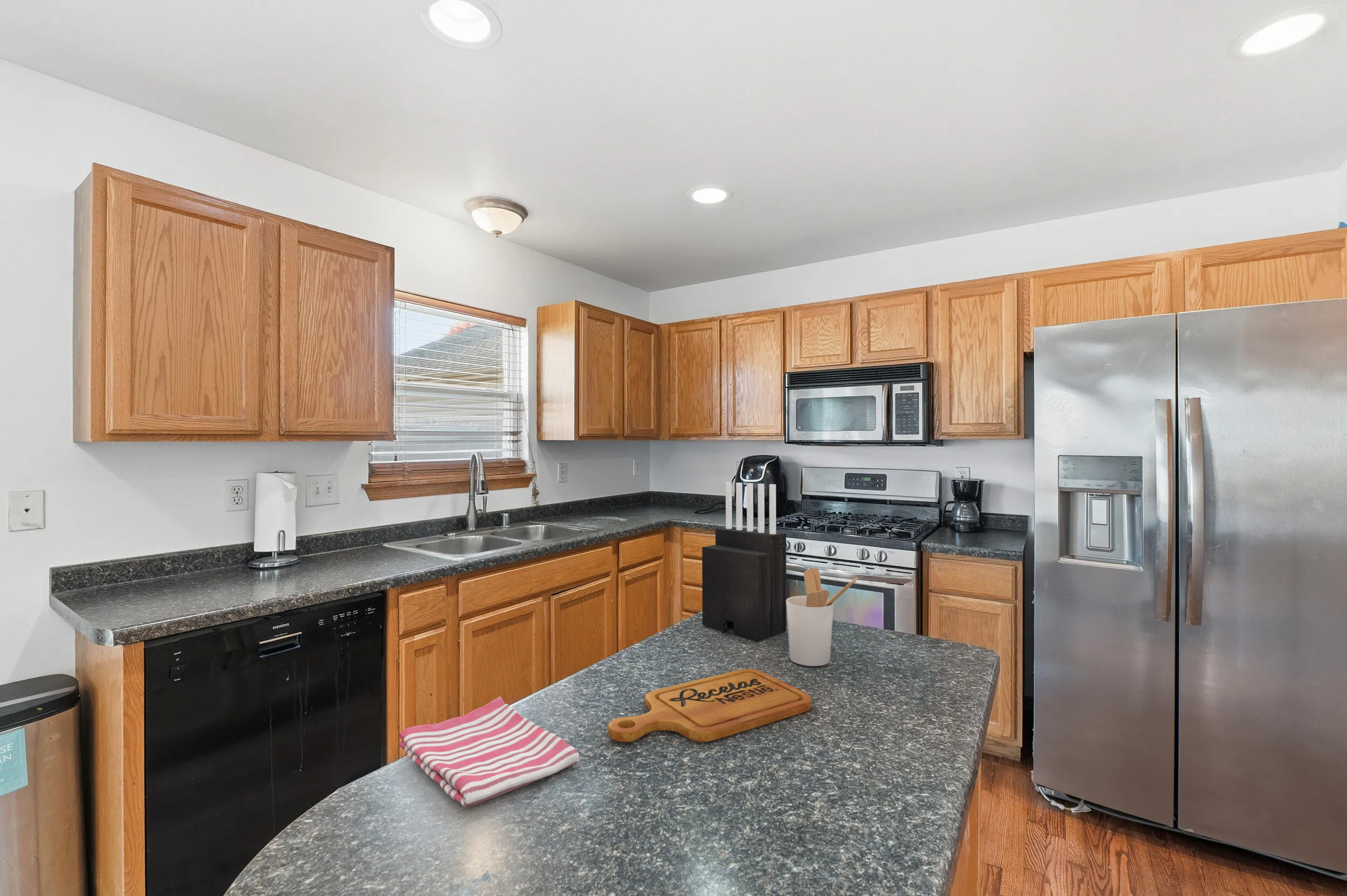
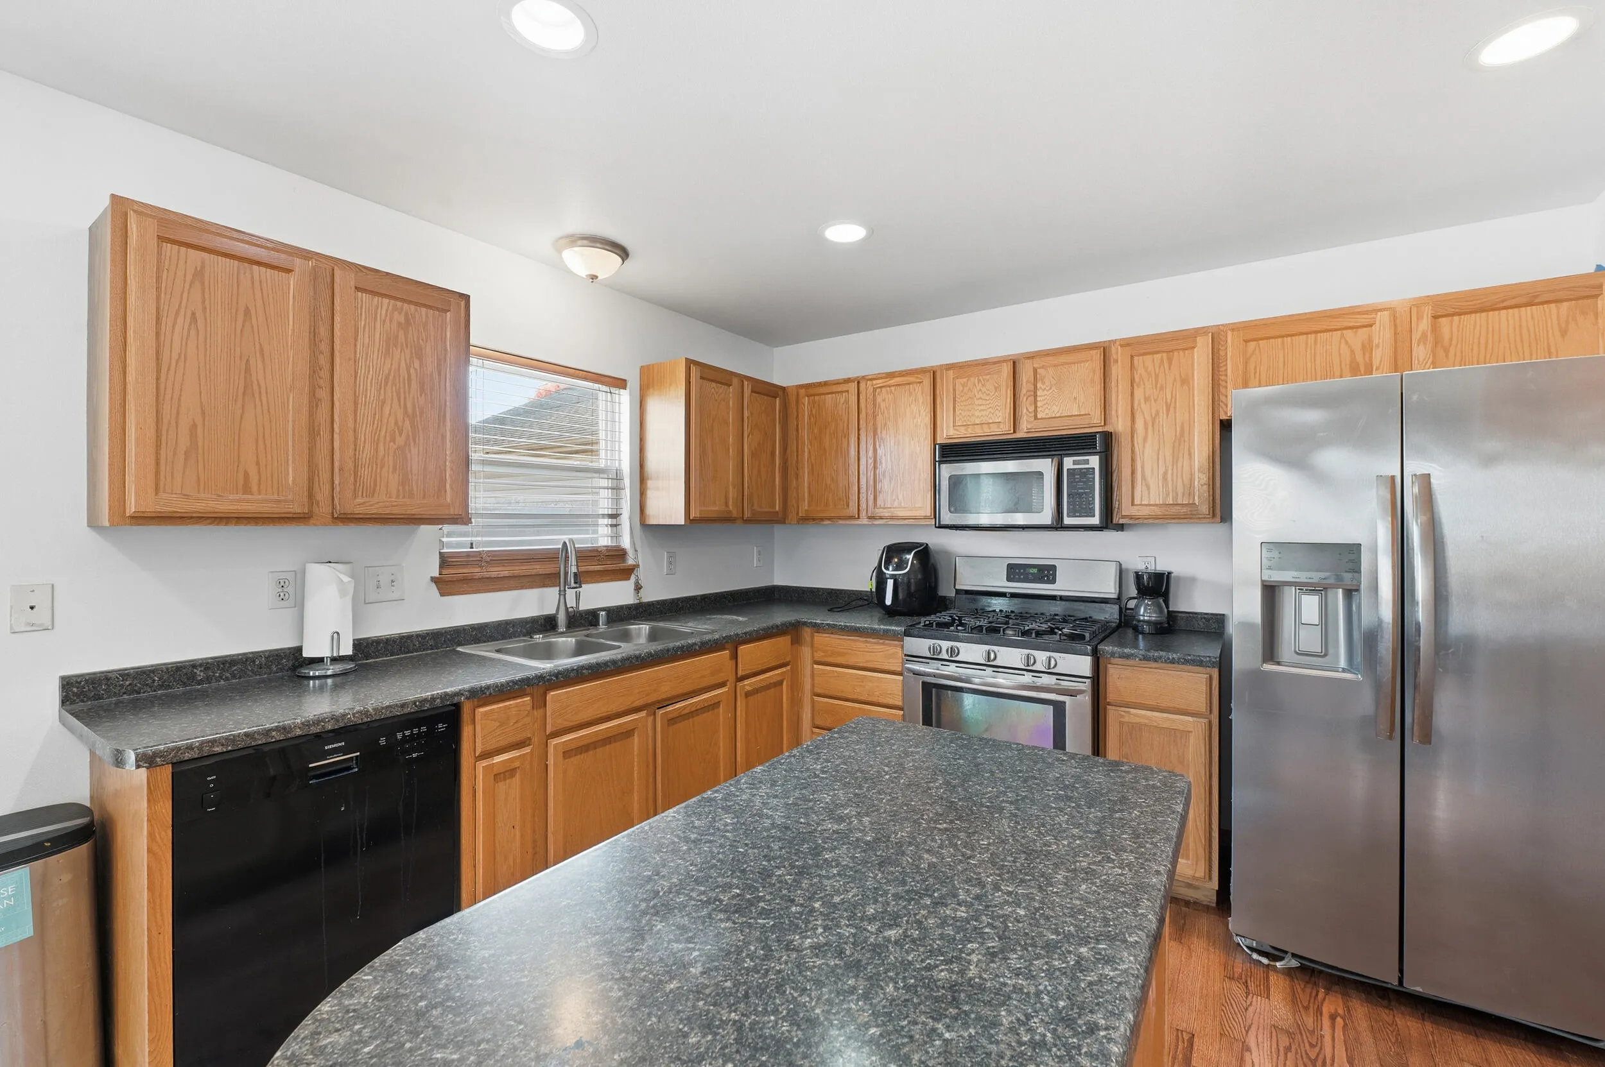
- knife block (740, 556)
- dish towel (486, 745)
- utensil holder (822, 617)
- cutting board (704, 707)
